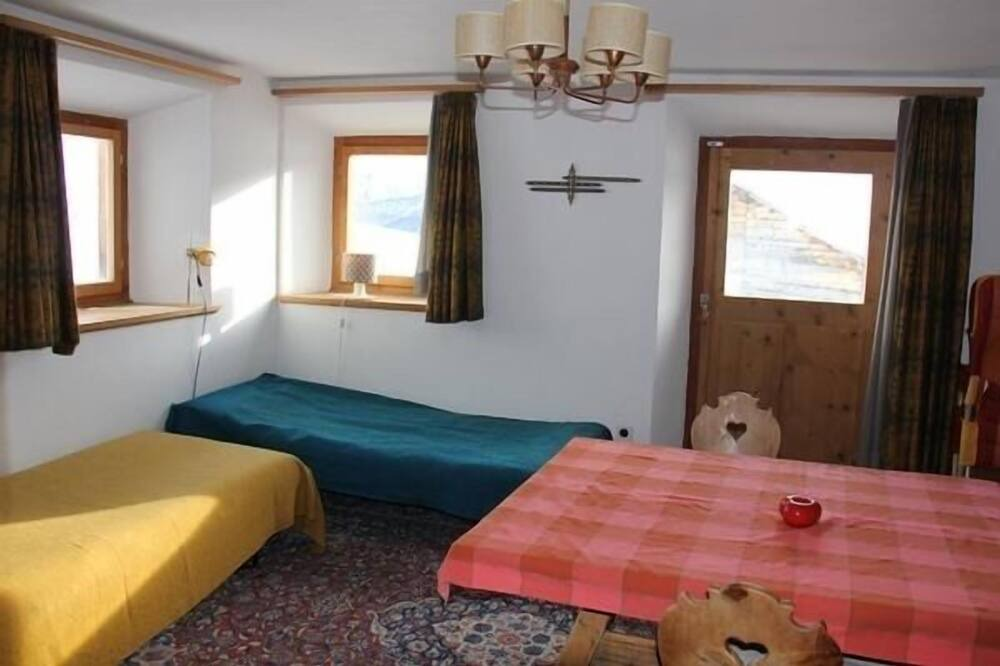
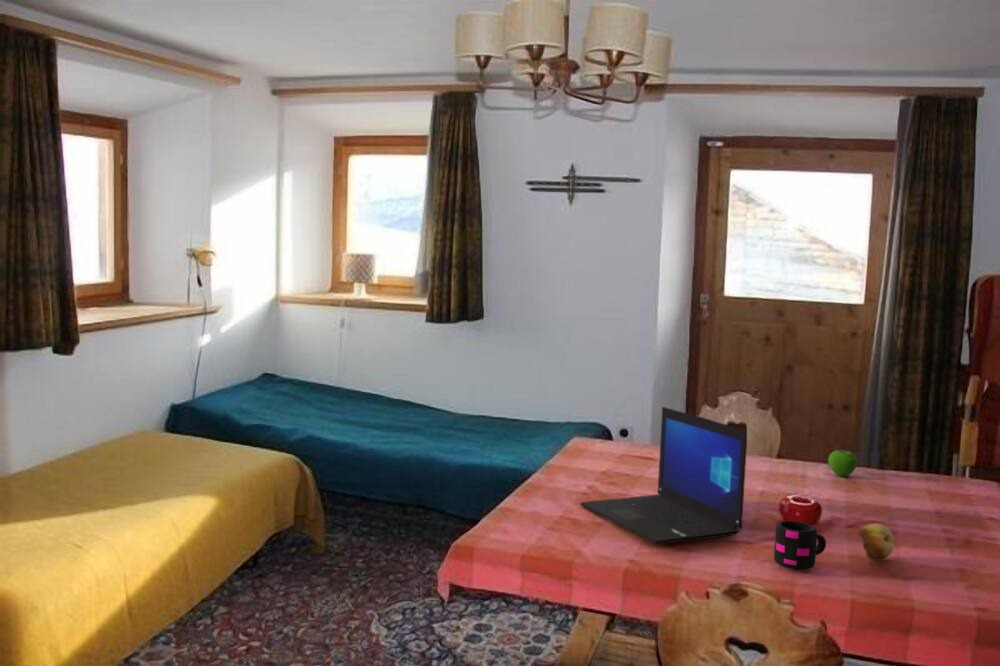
+ fruit (875, 542)
+ laptop (660, 470)
+ mug (802, 545)
+ apple (842, 463)
